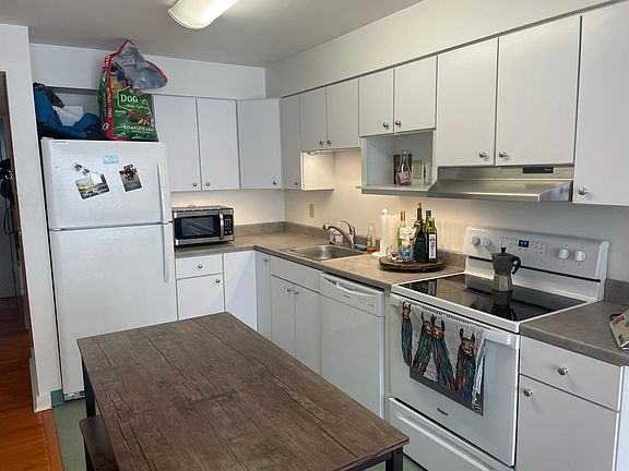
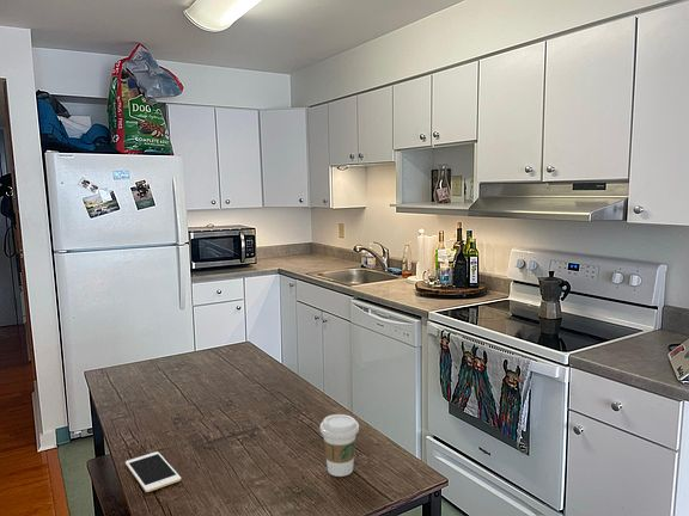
+ coffee cup (340, 444)
+ cell phone (152, 471)
